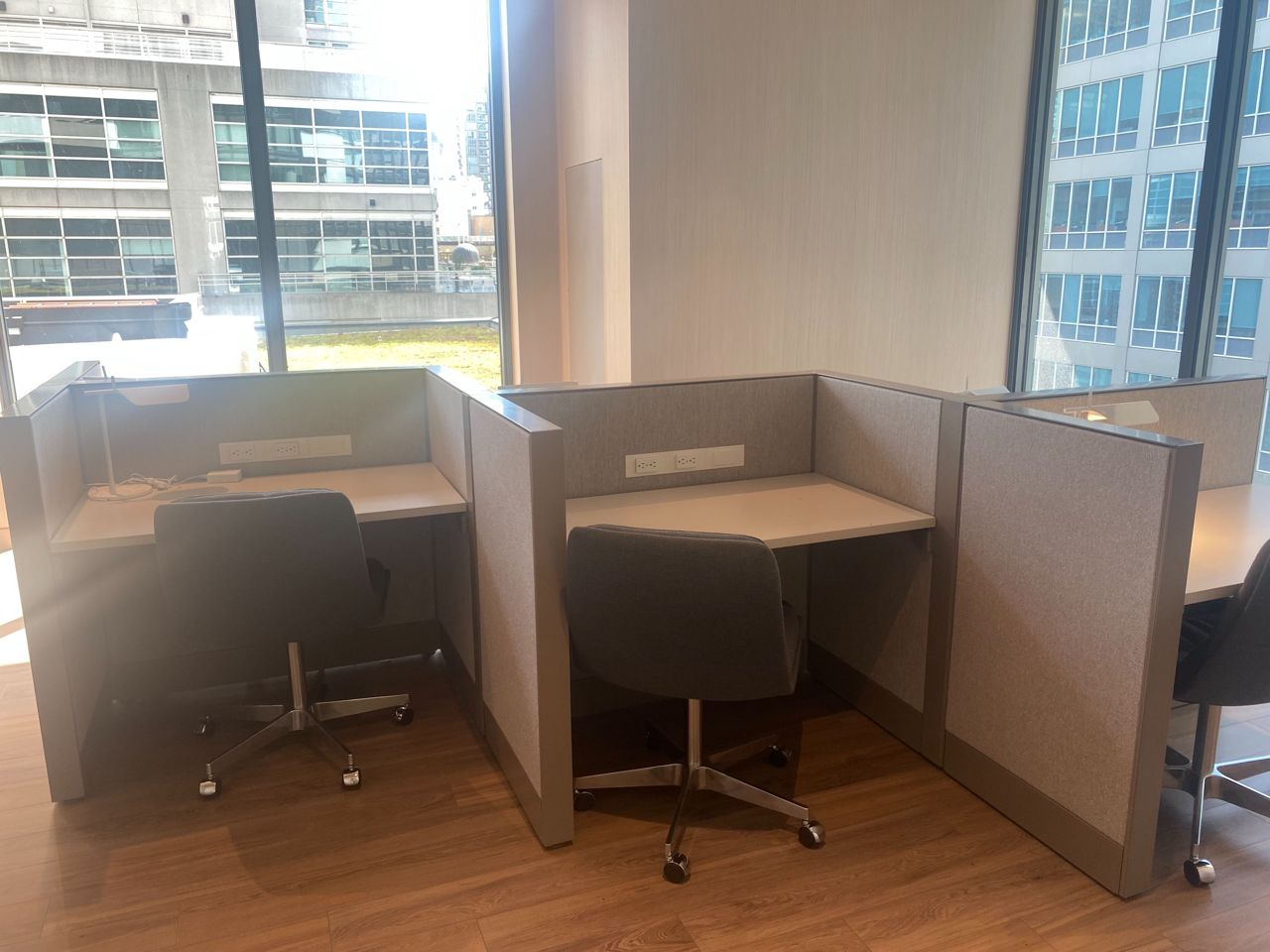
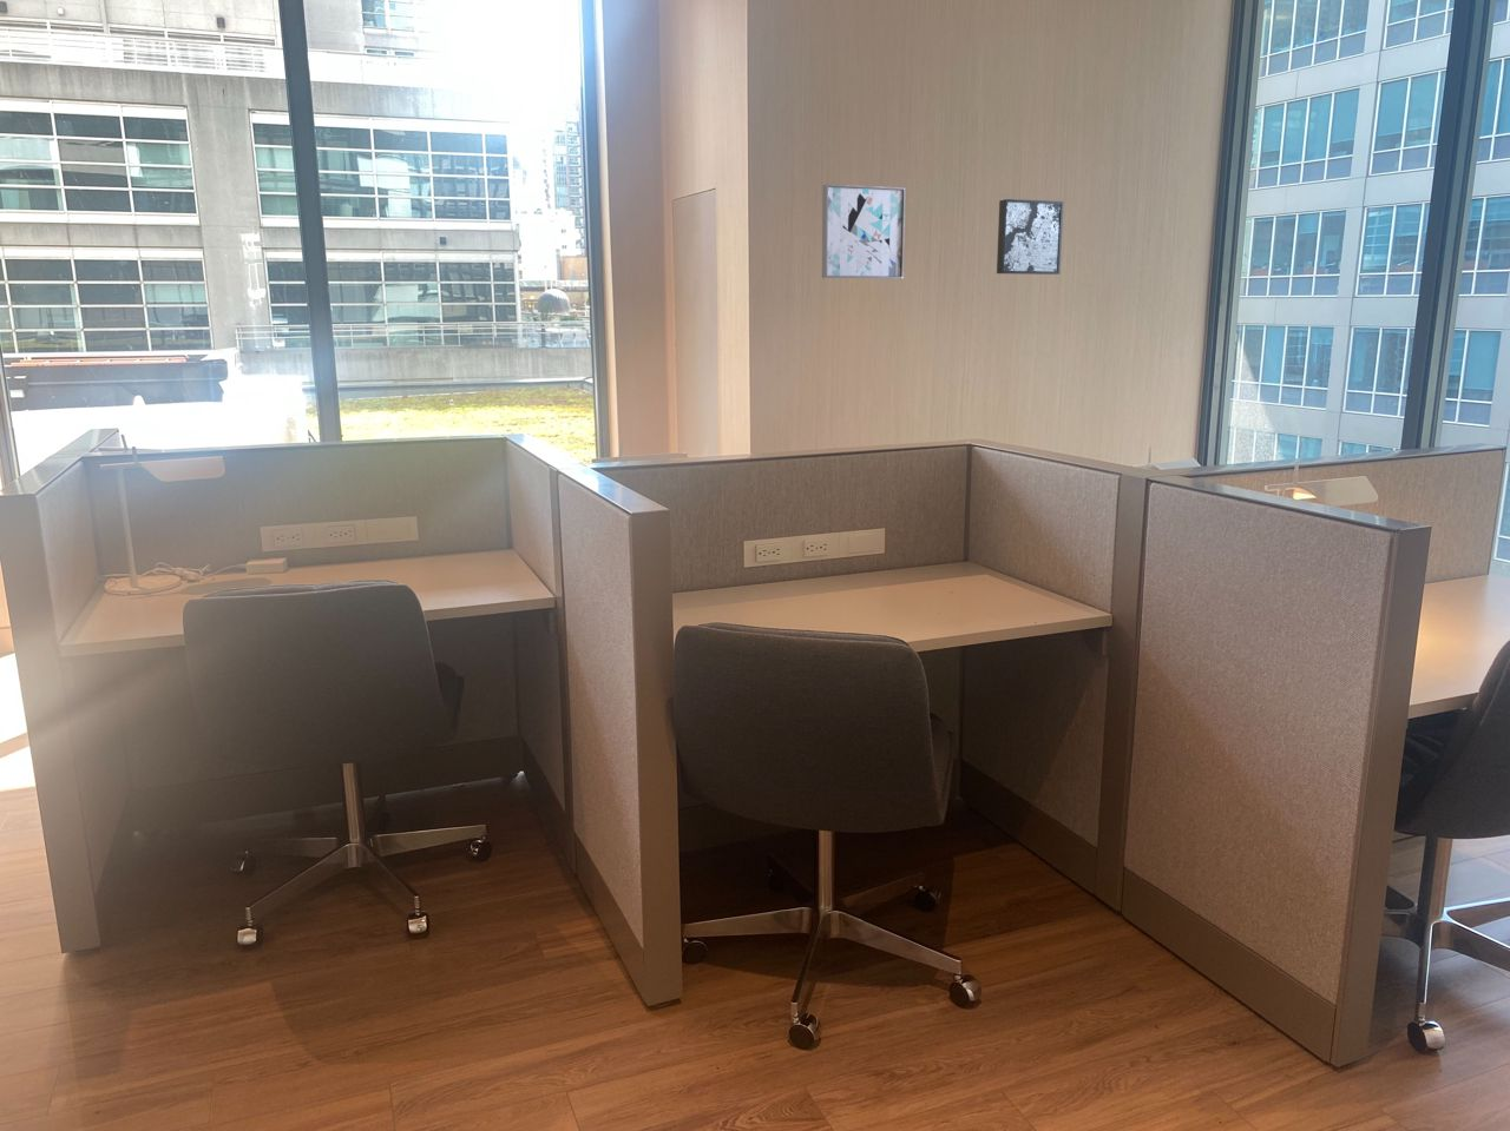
+ wall art (1030, 236)
+ wall art (863, 232)
